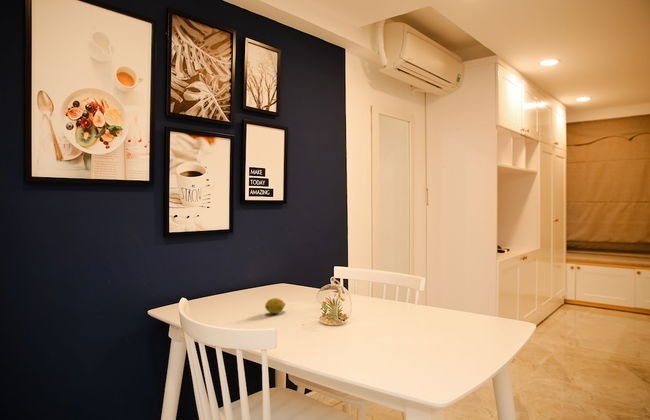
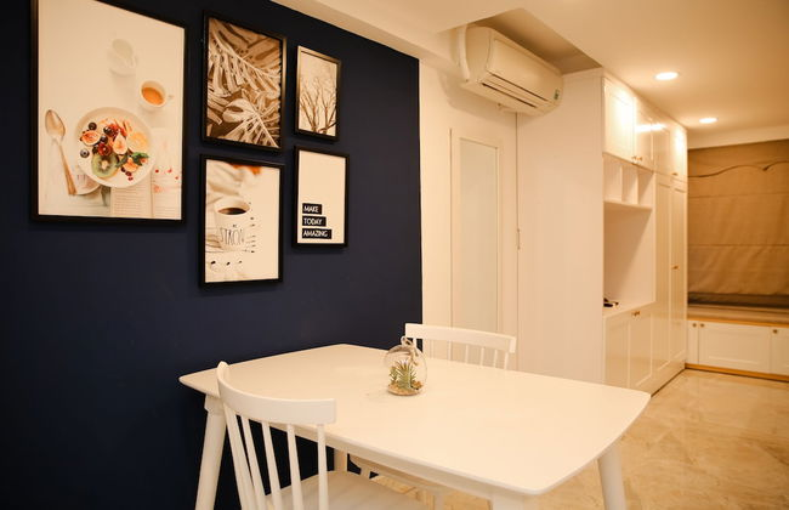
- fruit (275, 305)
